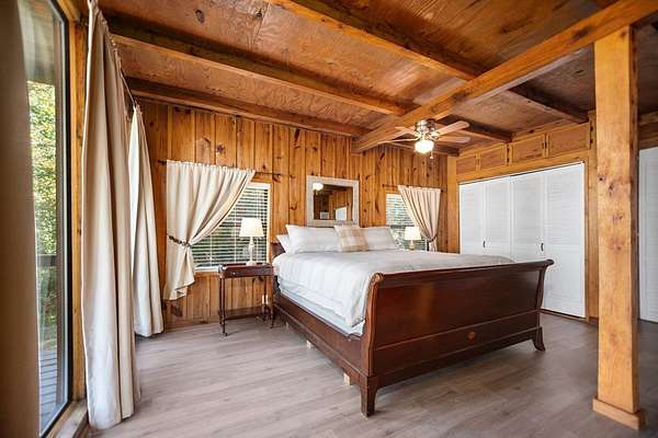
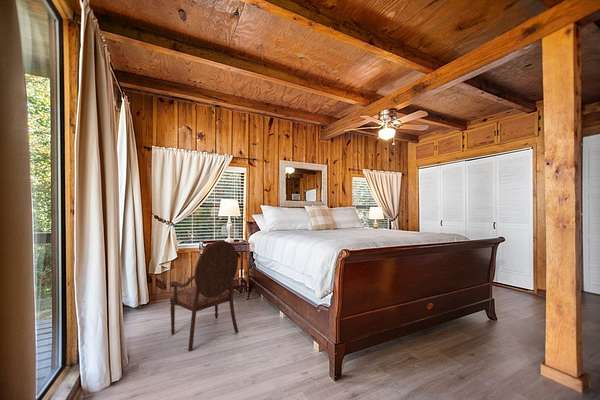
+ armchair (206, 286)
